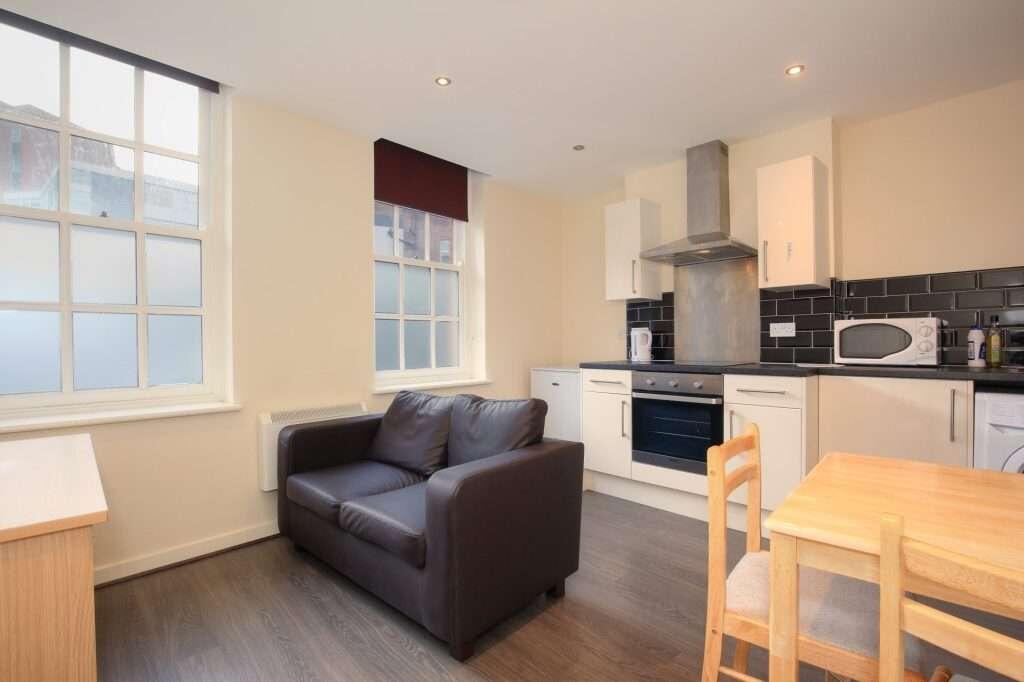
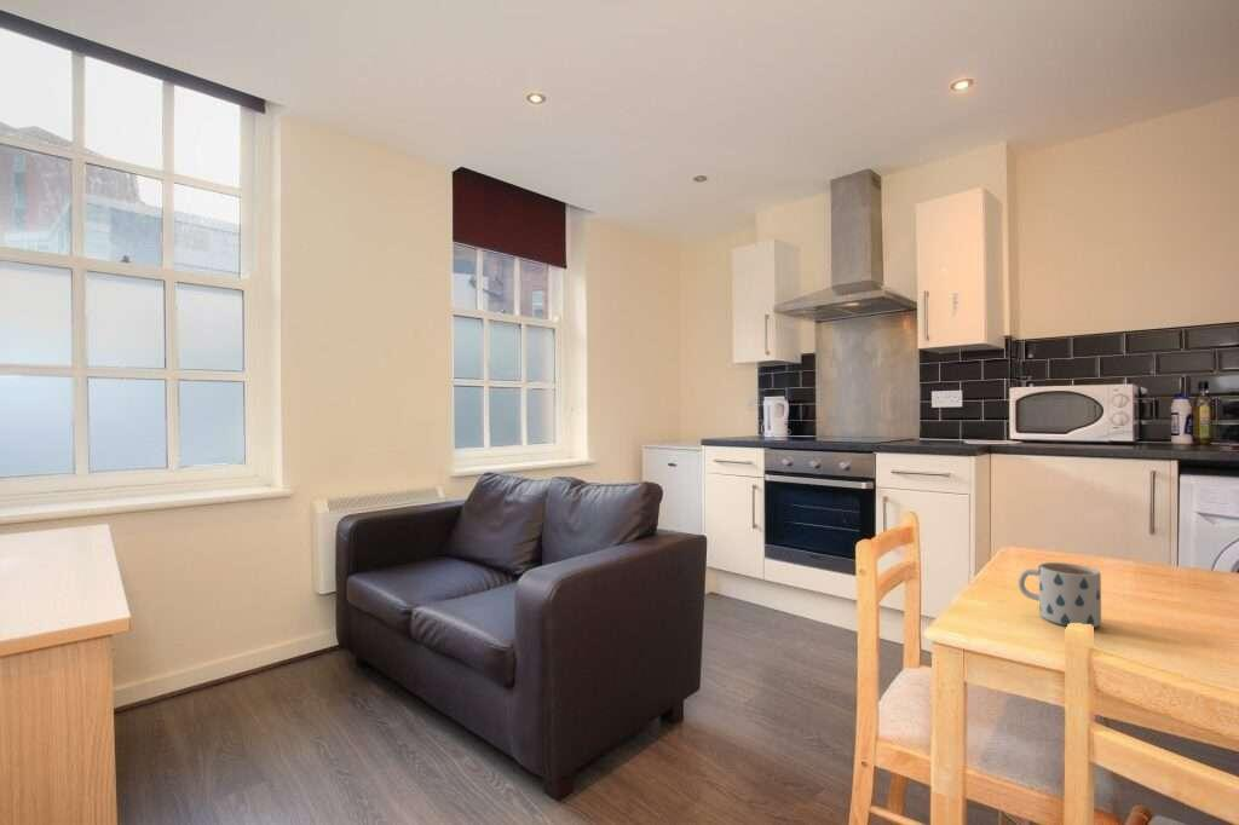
+ mug (1058, 592)
